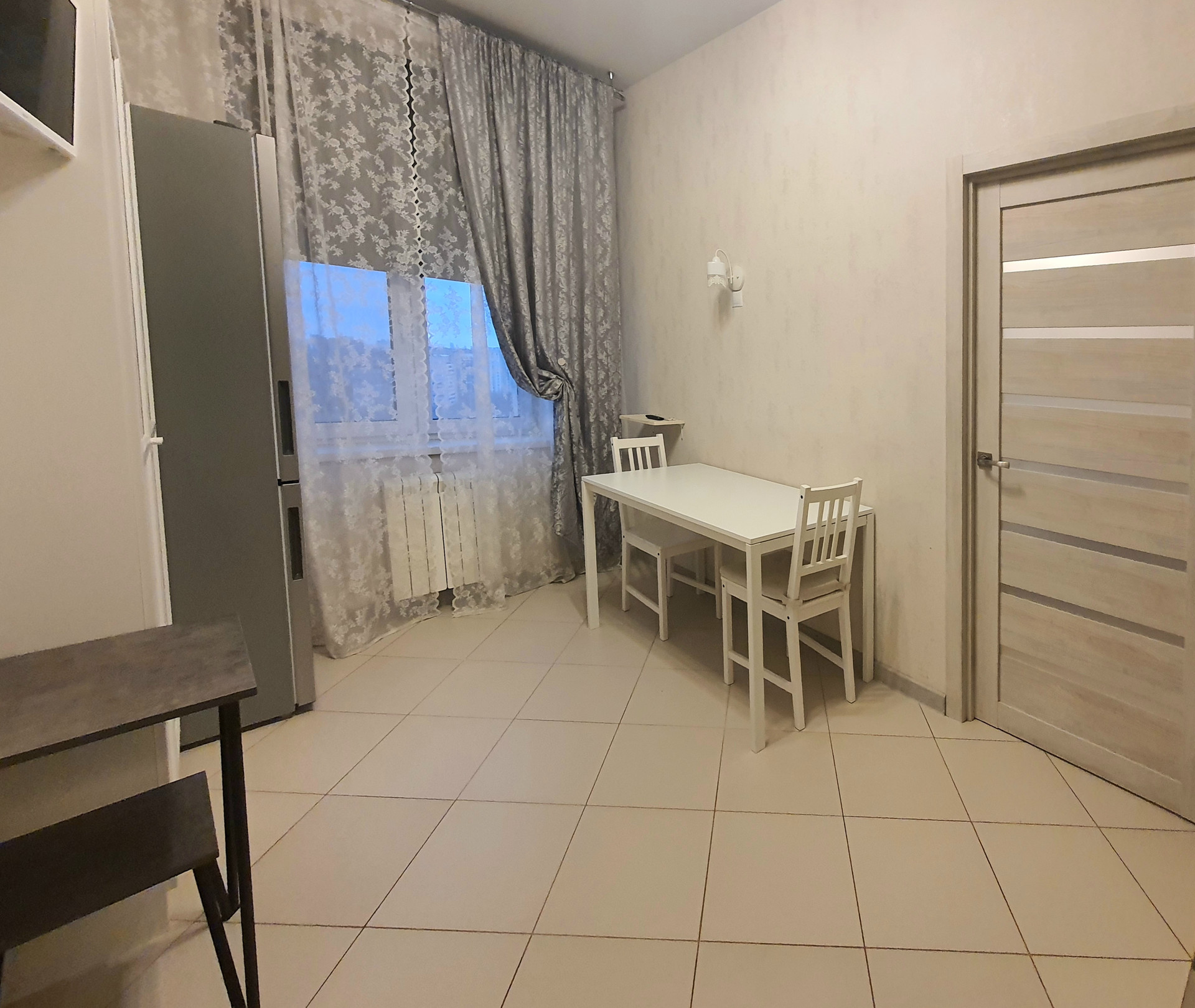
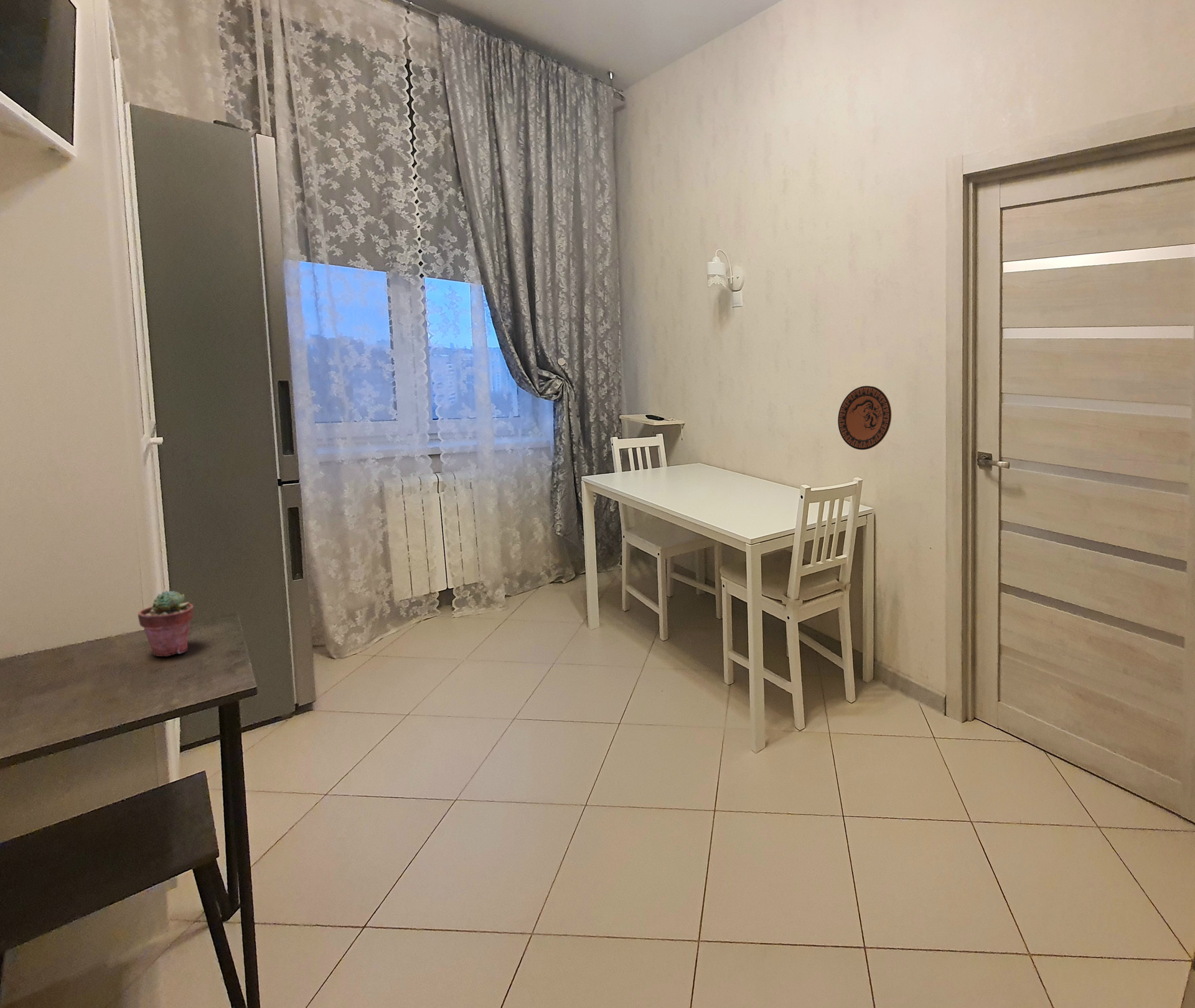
+ decorative plate (864, 418)
+ potted succulent (167, 621)
